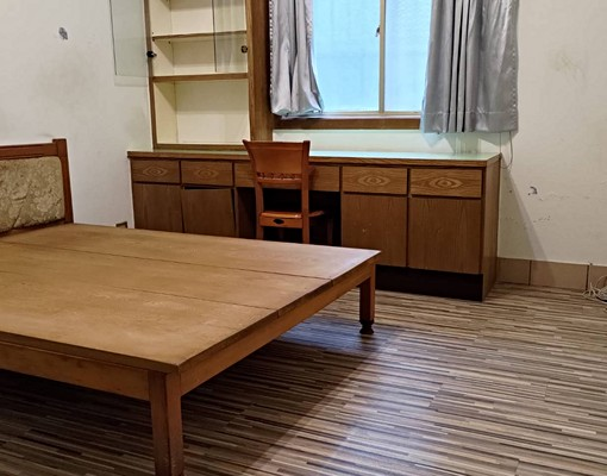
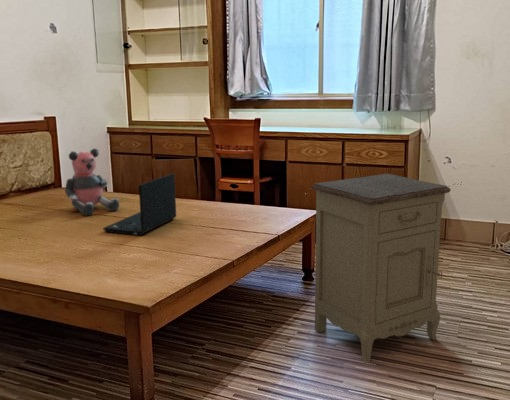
+ laptop (140, 201)
+ bear (88, 180)
+ nightstand (382, 264)
